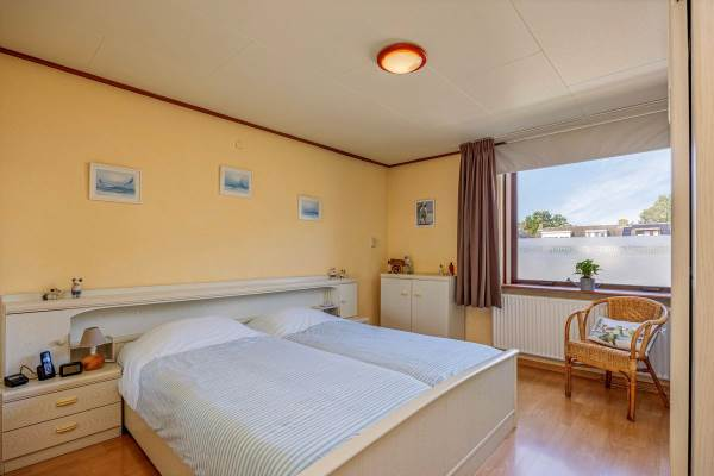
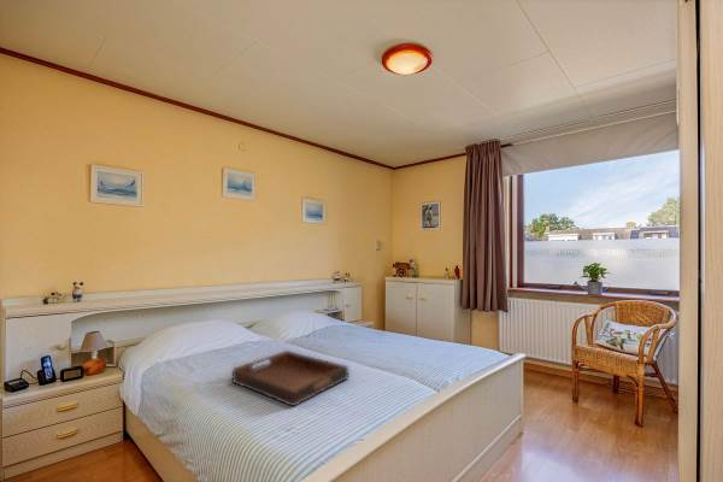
+ serving tray (289, 374)
